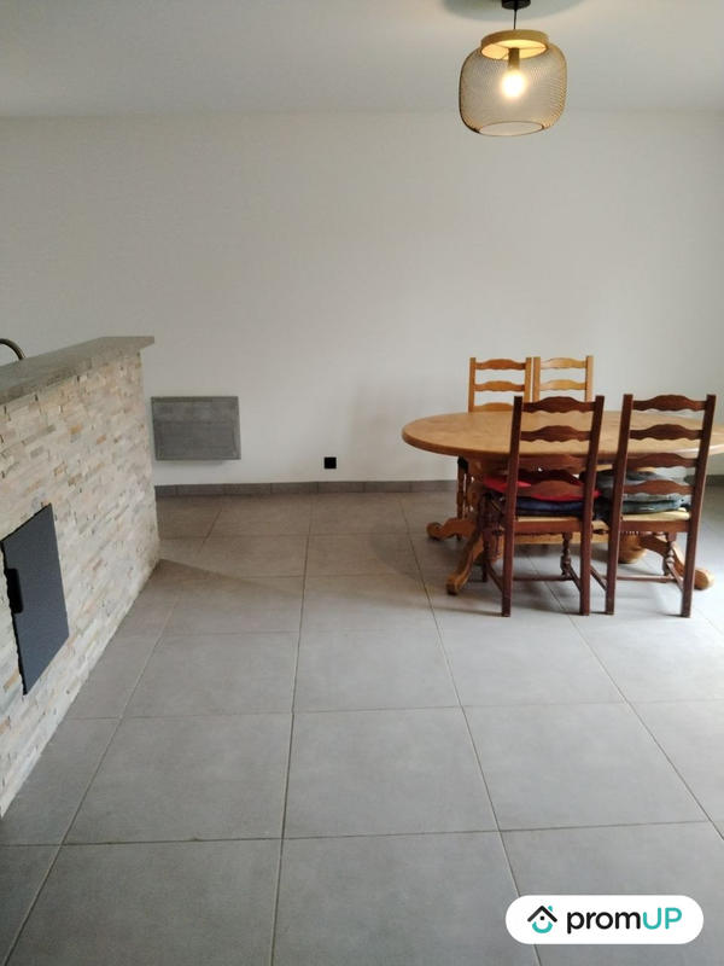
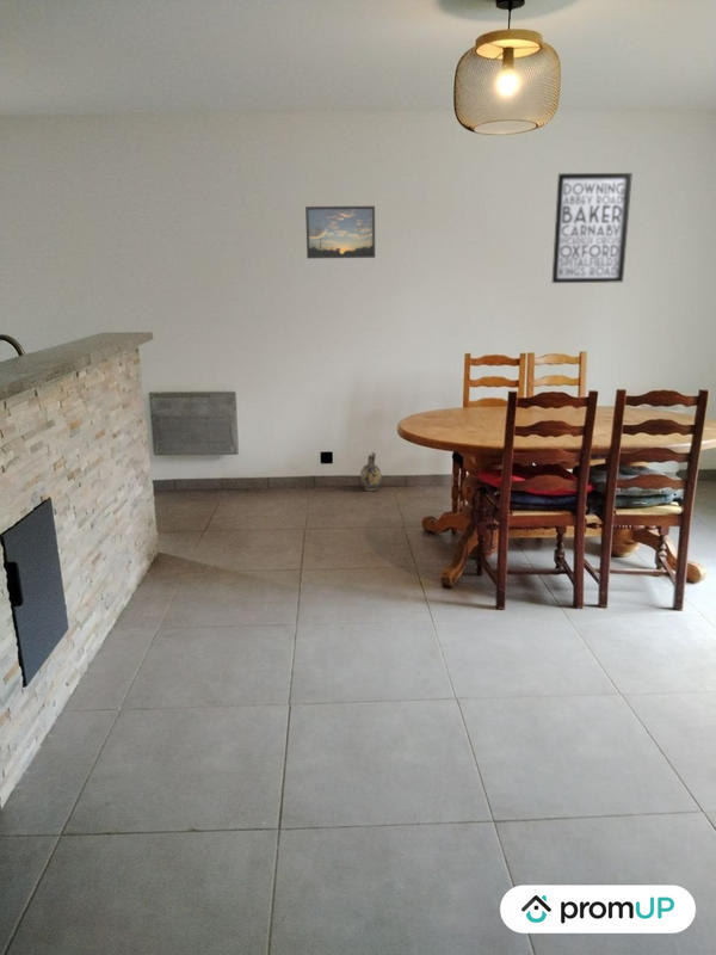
+ wall art (591, 228)
+ ceramic jug (370, 470)
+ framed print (340, 232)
